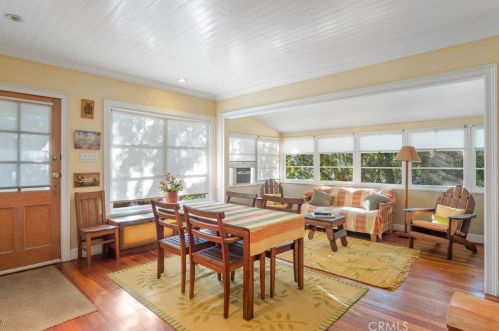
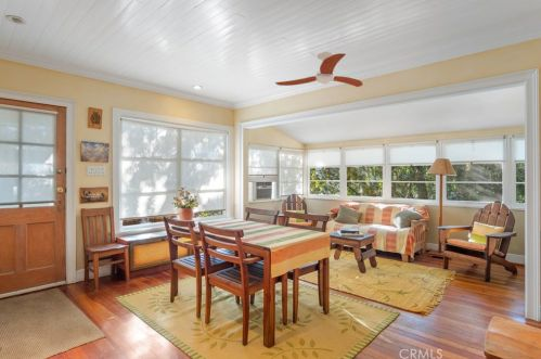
+ ceiling fan (320, 67)
